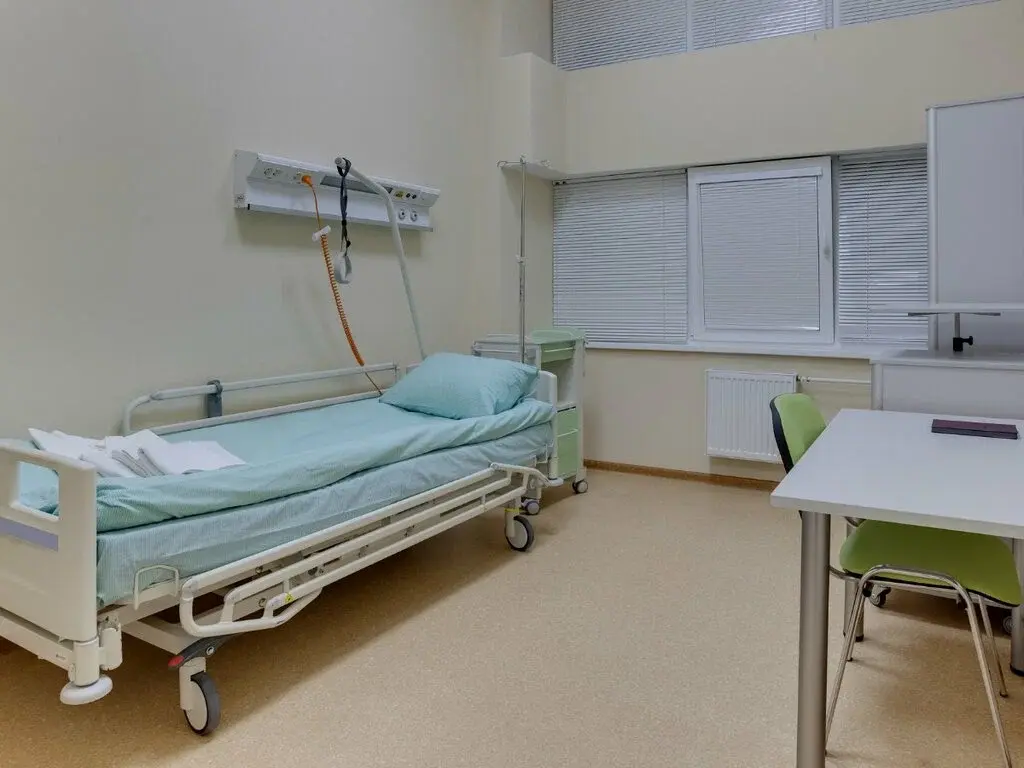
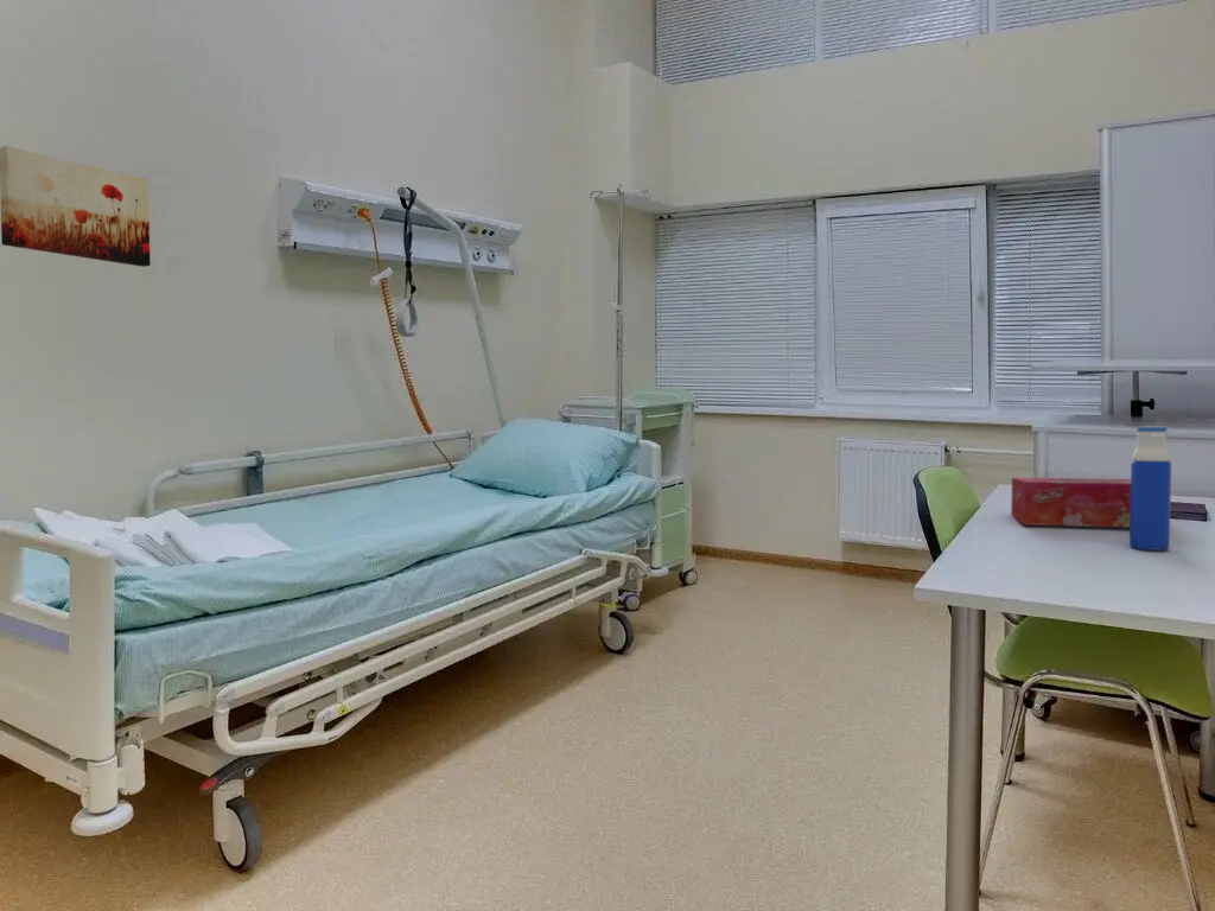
+ water bottle (1150, 486)
+ wall art (79, 210)
+ tissue box (1083, 501)
